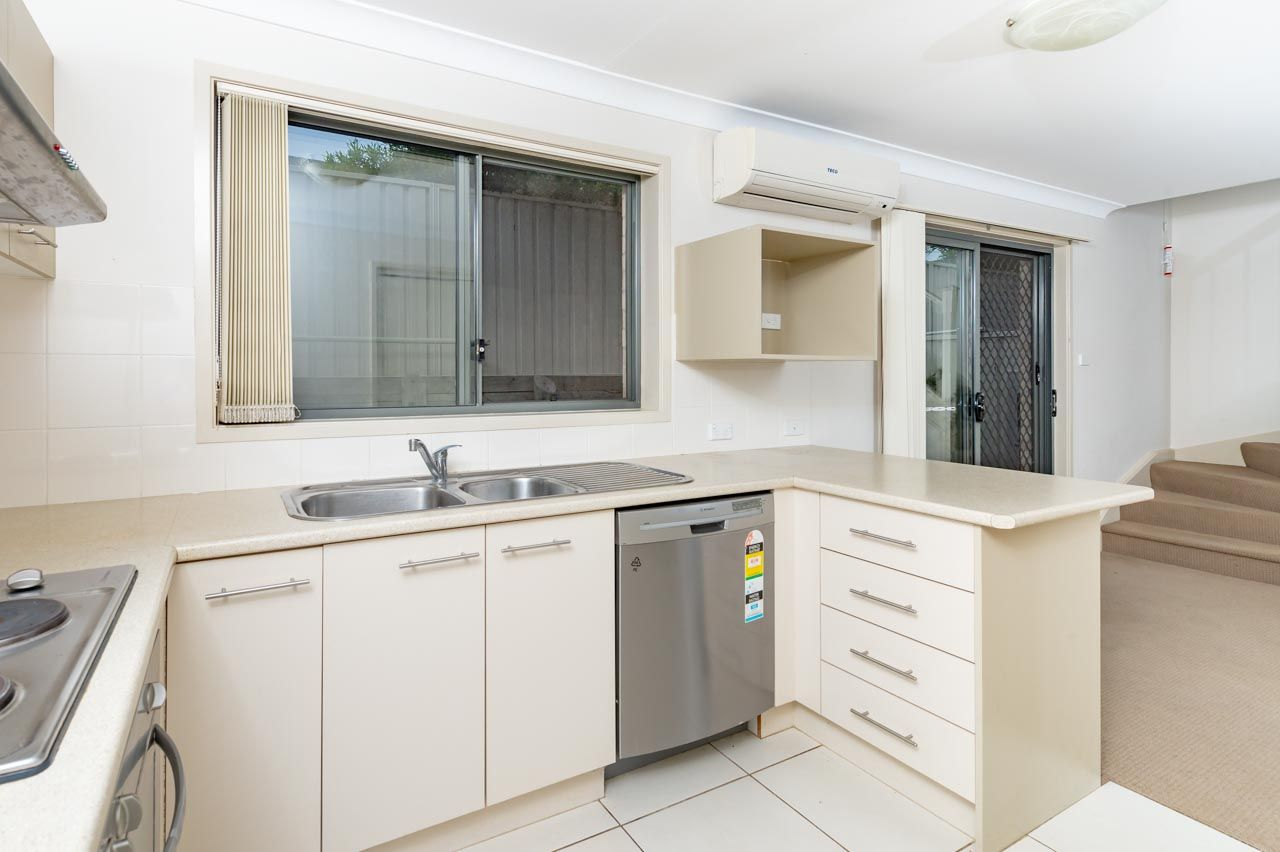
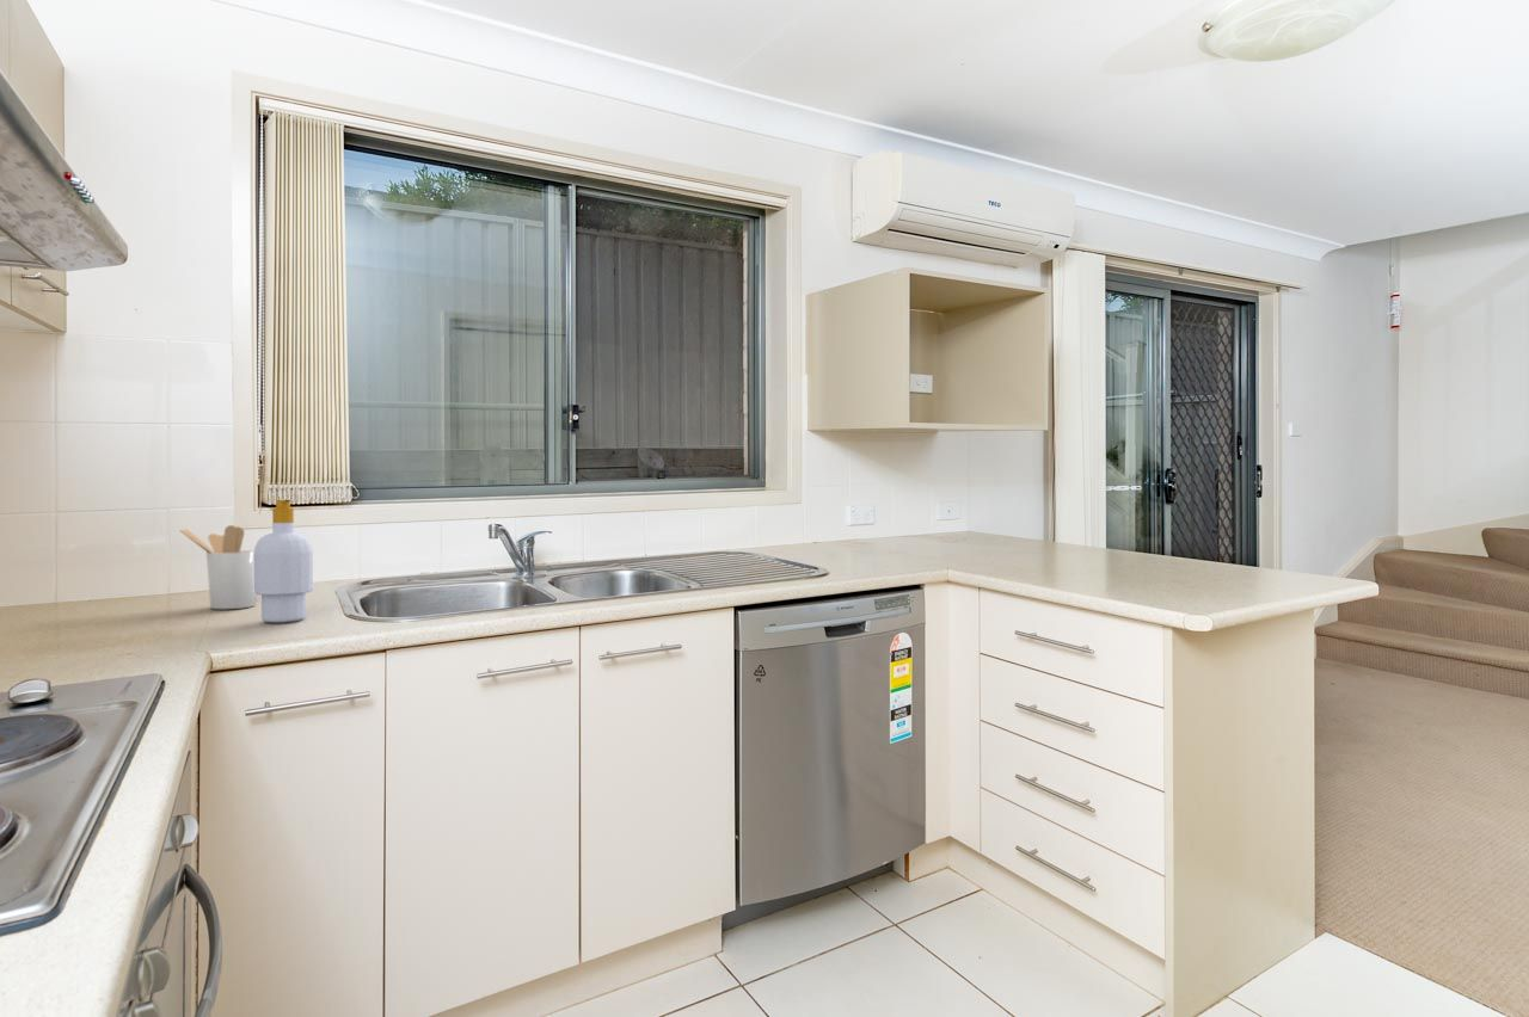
+ soap bottle (283, 560)
+ utensil holder (219, 566)
